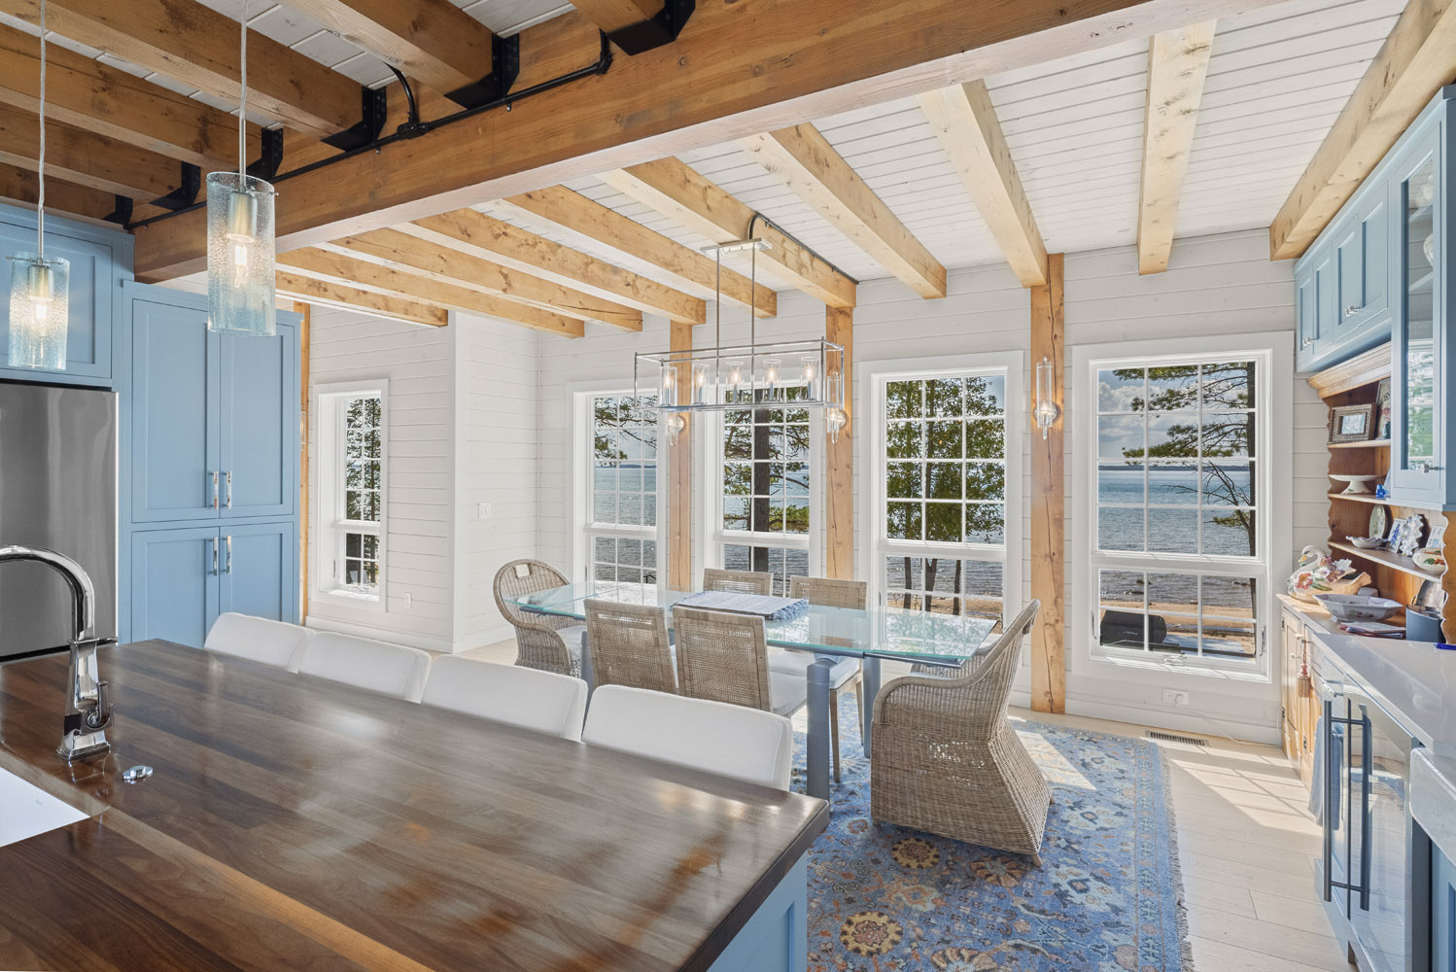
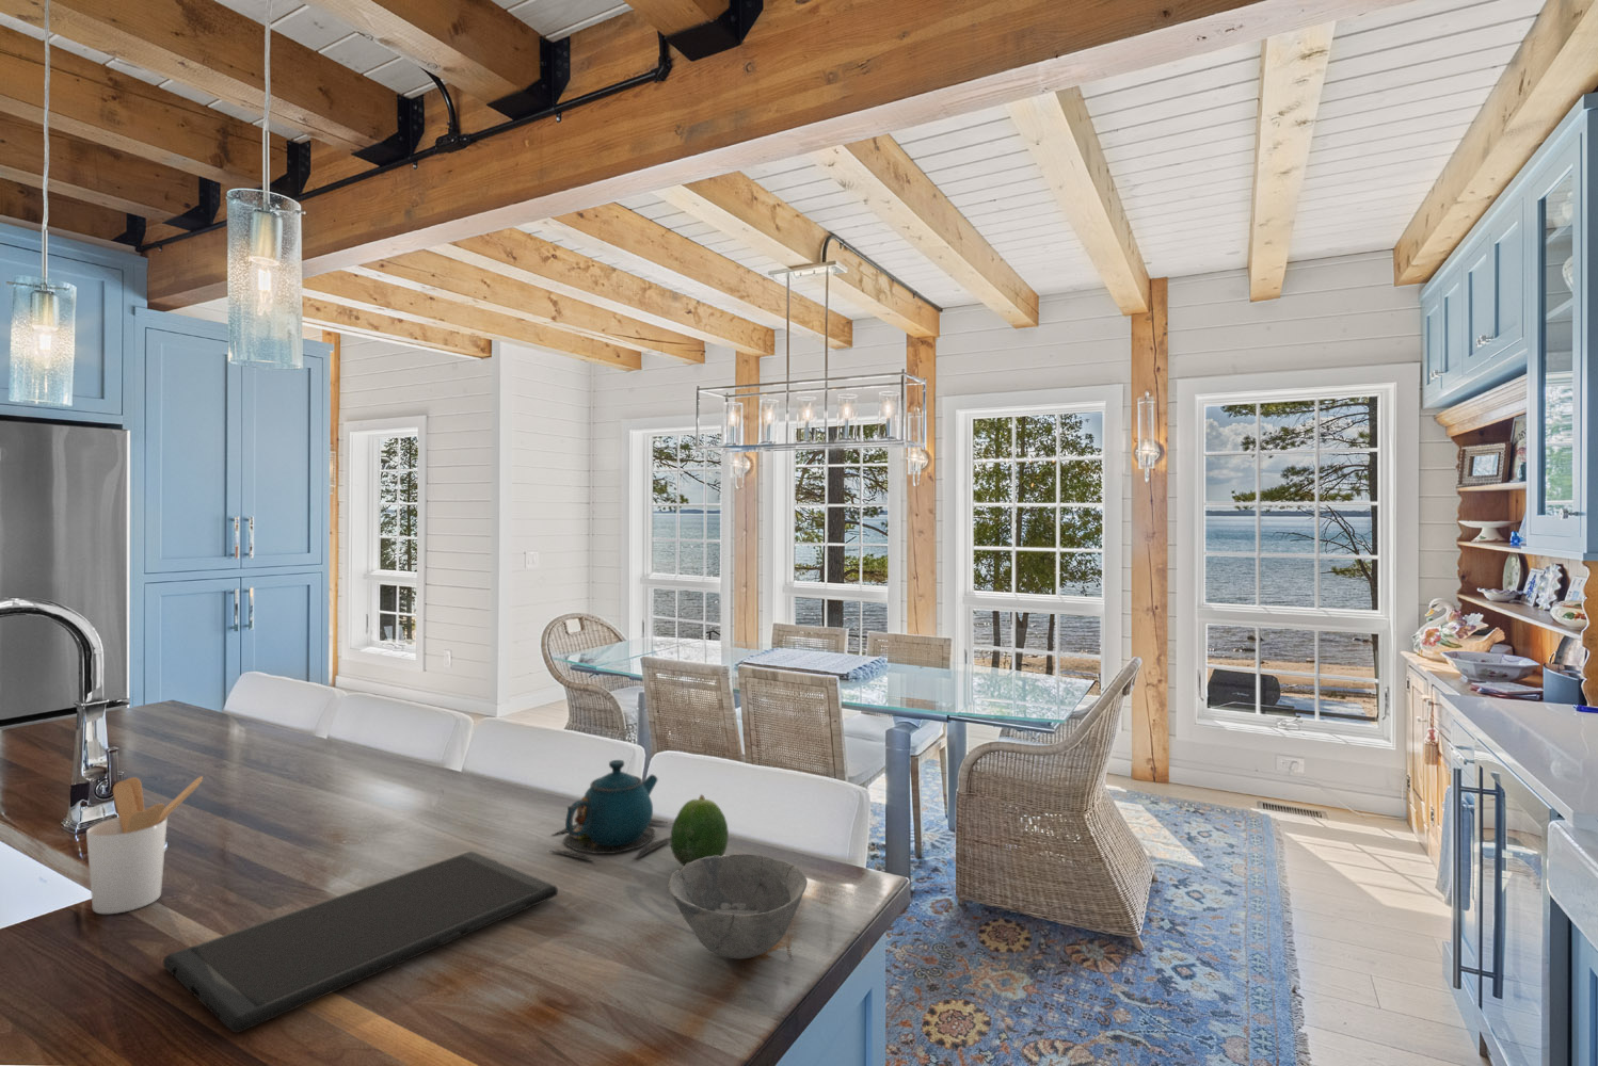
+ teapot (610, 800)
+ bowl (737, 914)
+ fruit (699, 833)
+ utensil holder (149, 839)
+ cutting board (379, 923)
